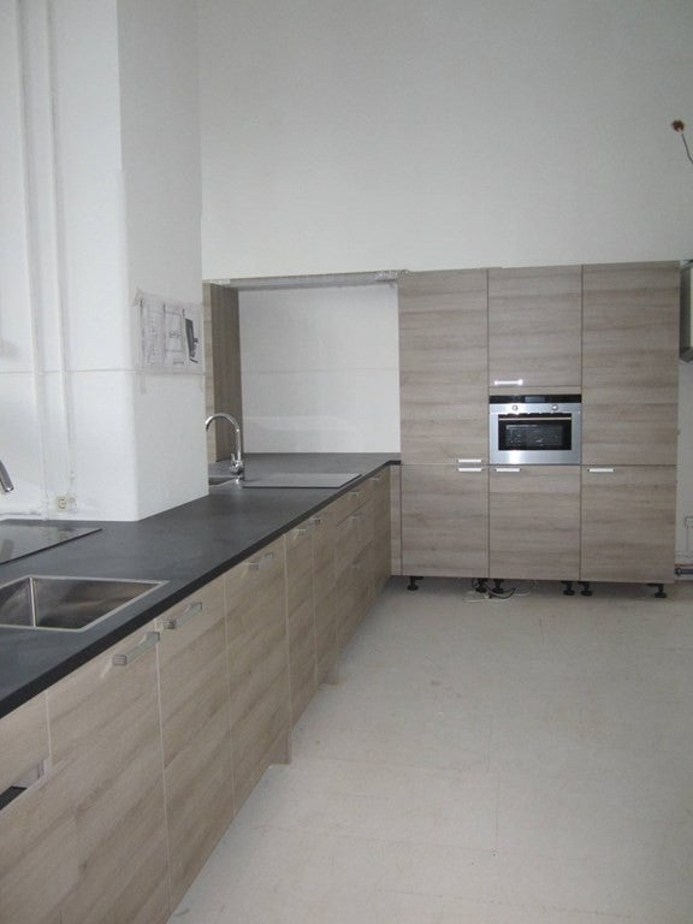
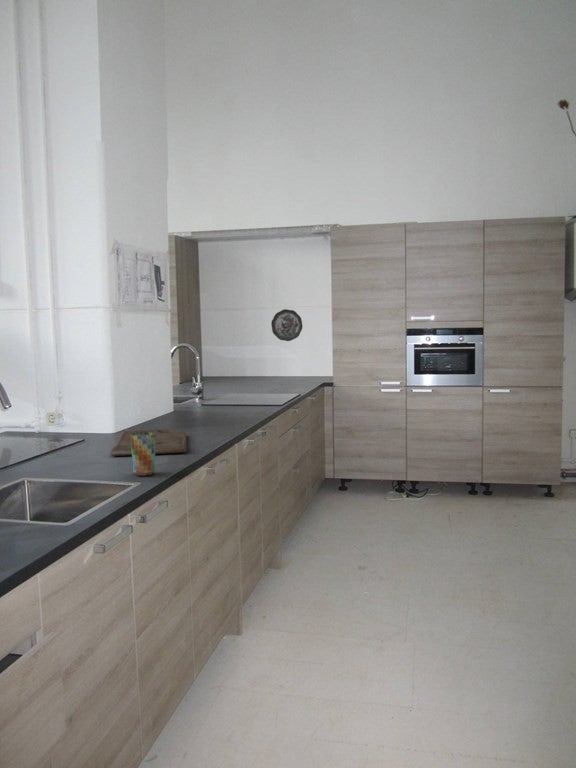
+ decorative plate (287, 325)
+ cup (143, 453)
+ cutting board (155, 441)
